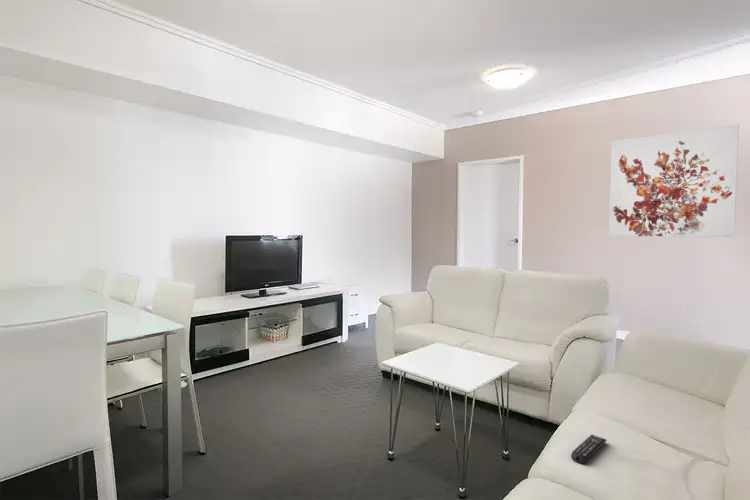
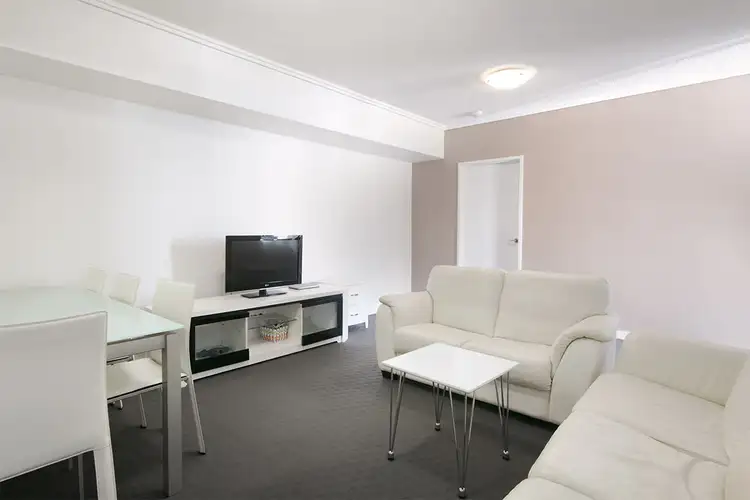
- wall art (668, 185)
- remote control (589, 447)
